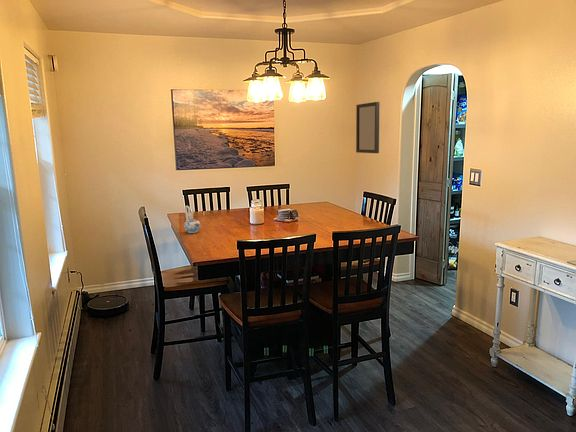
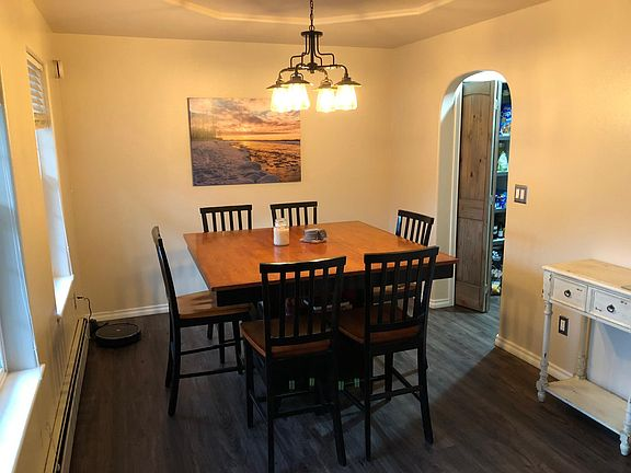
- ceramic pitcher (191, 219)
- home mirror (367, 128)
